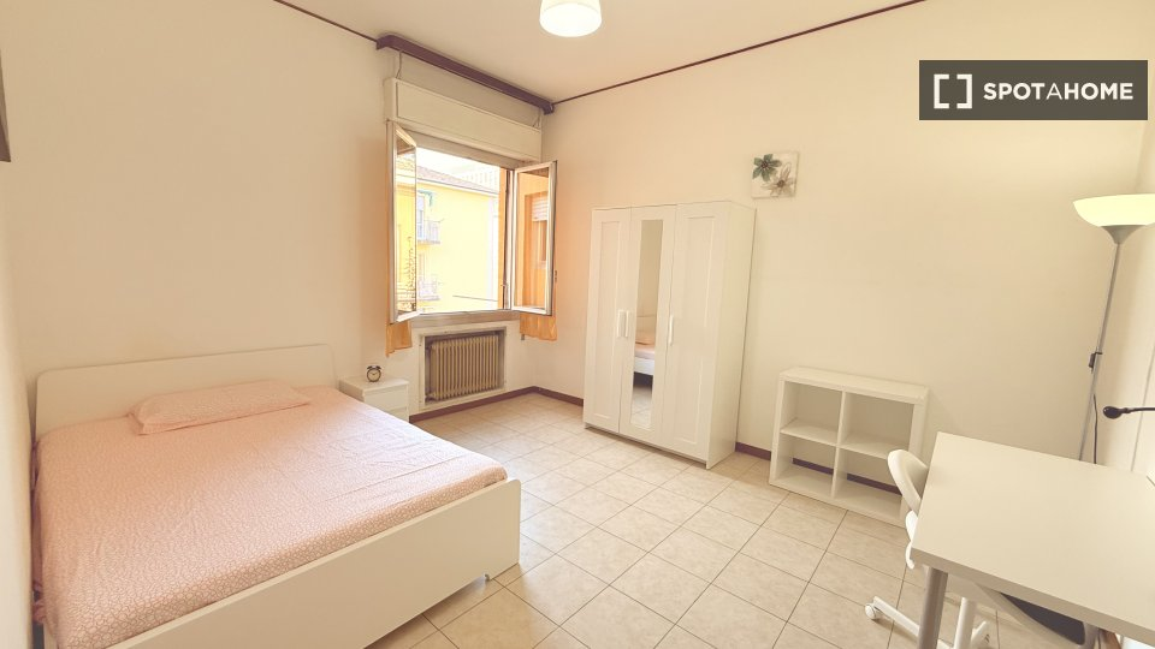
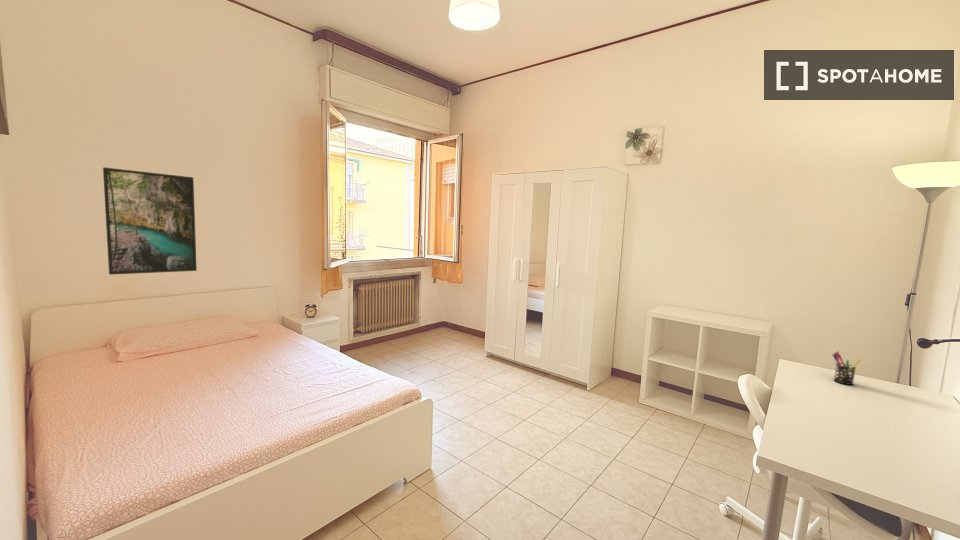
+ pen holder (844, 367)
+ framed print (153, 223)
